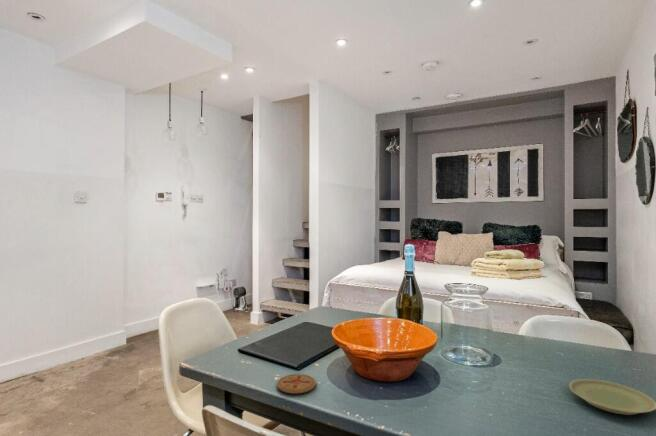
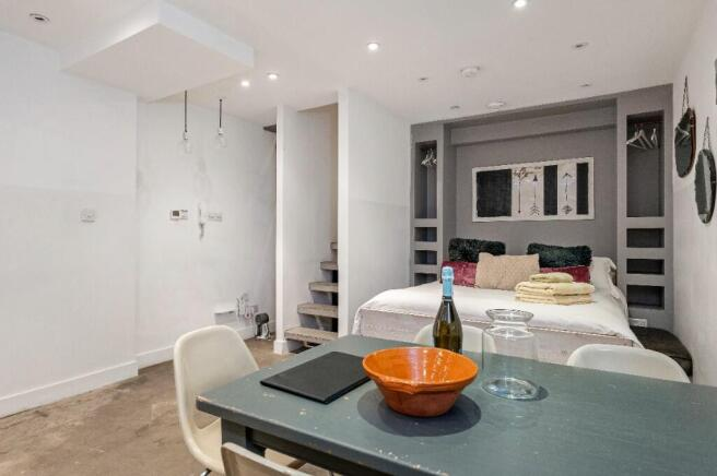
- coaster (296, 383)
- plate (610, 398)
